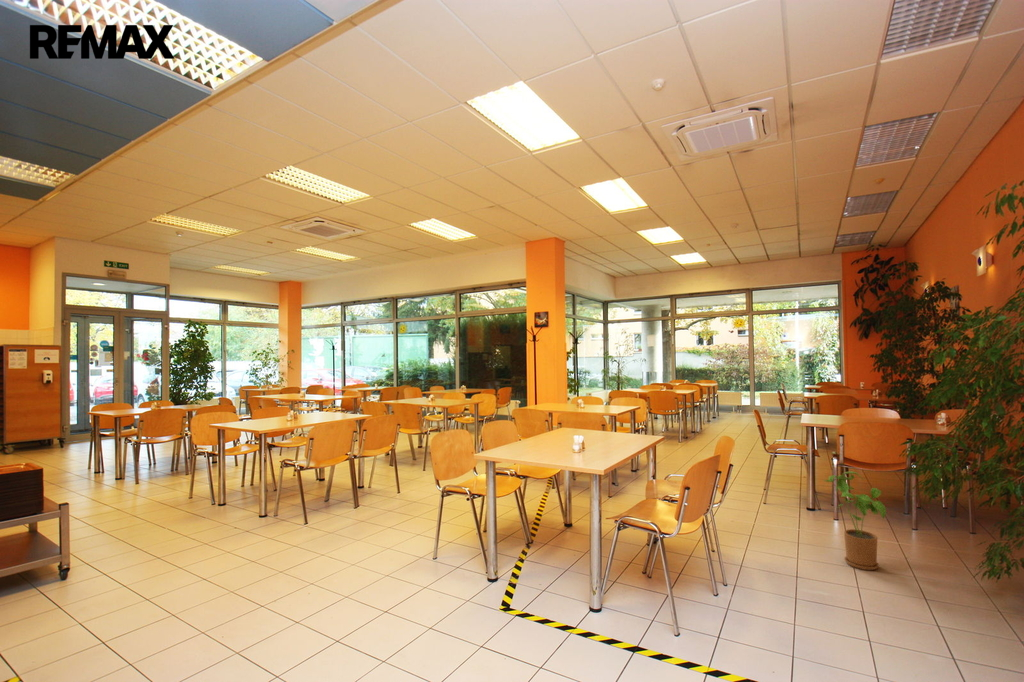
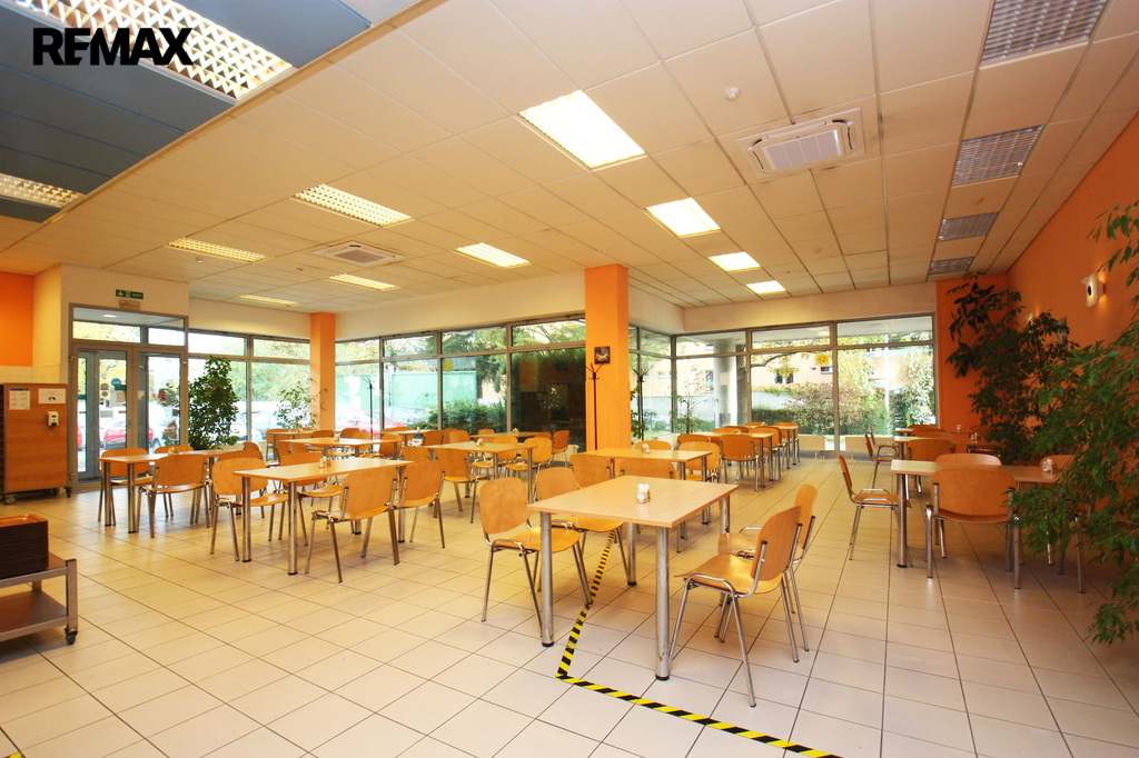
- house plant (861, 519)
